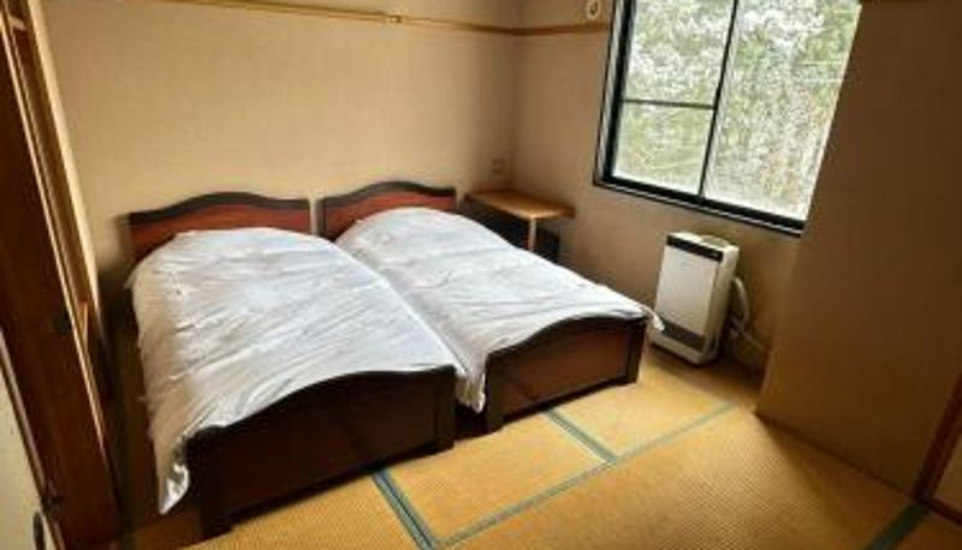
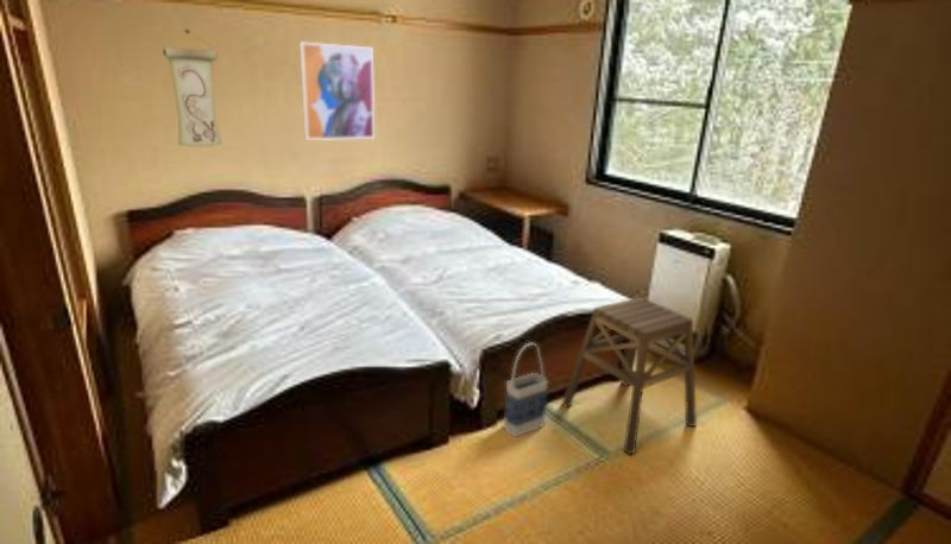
+ bag (527, 386)
+ stool (636, 365)
+ wall scroll (194, 89)
+ wall art (339, 93)
